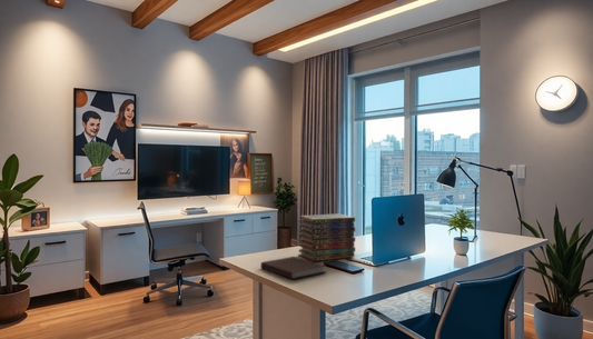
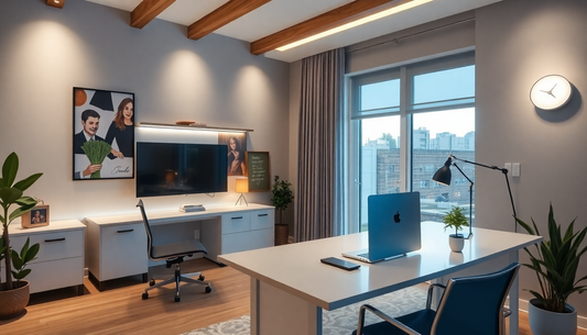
- notebook (293, 267)
- book stack (326, 236)
